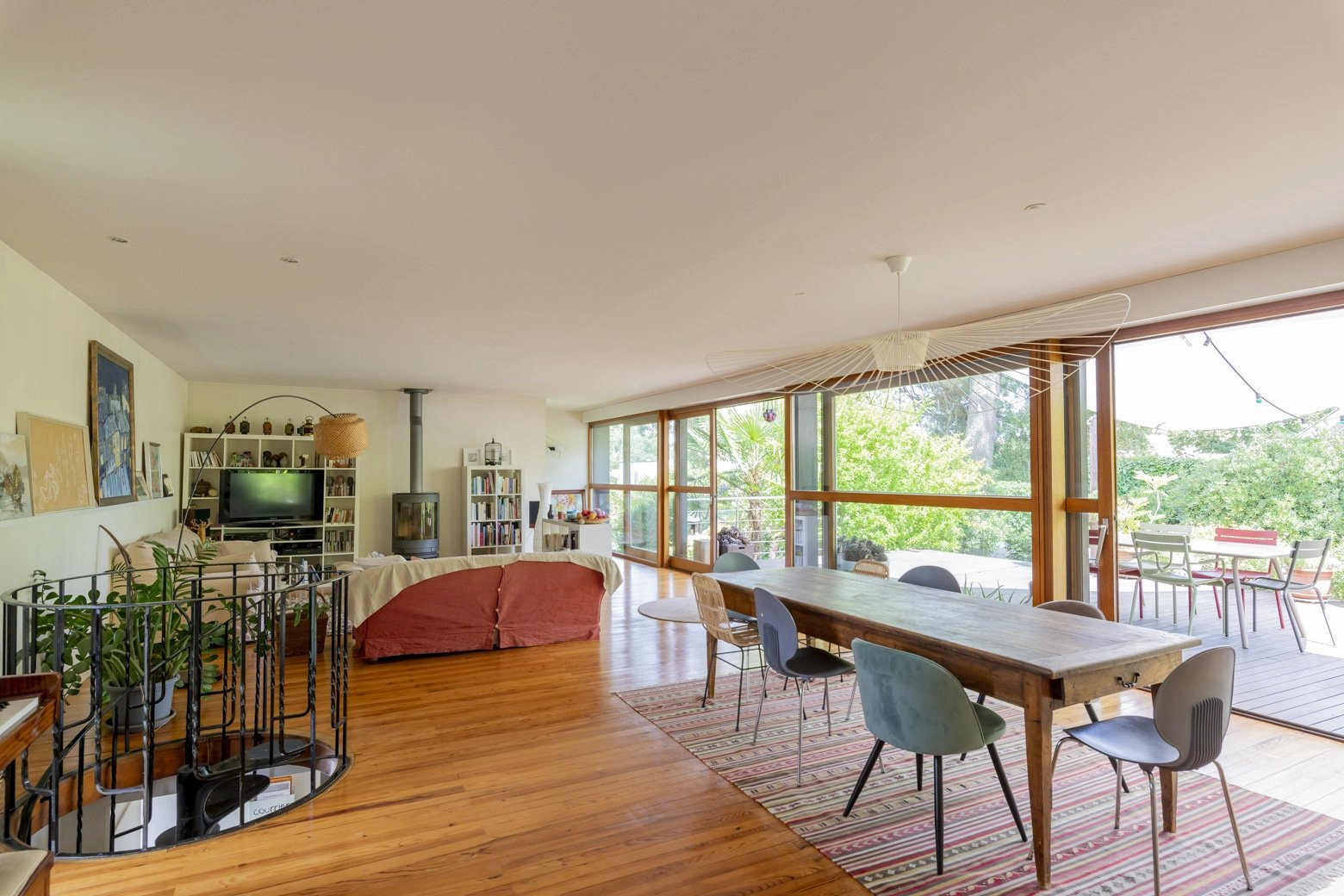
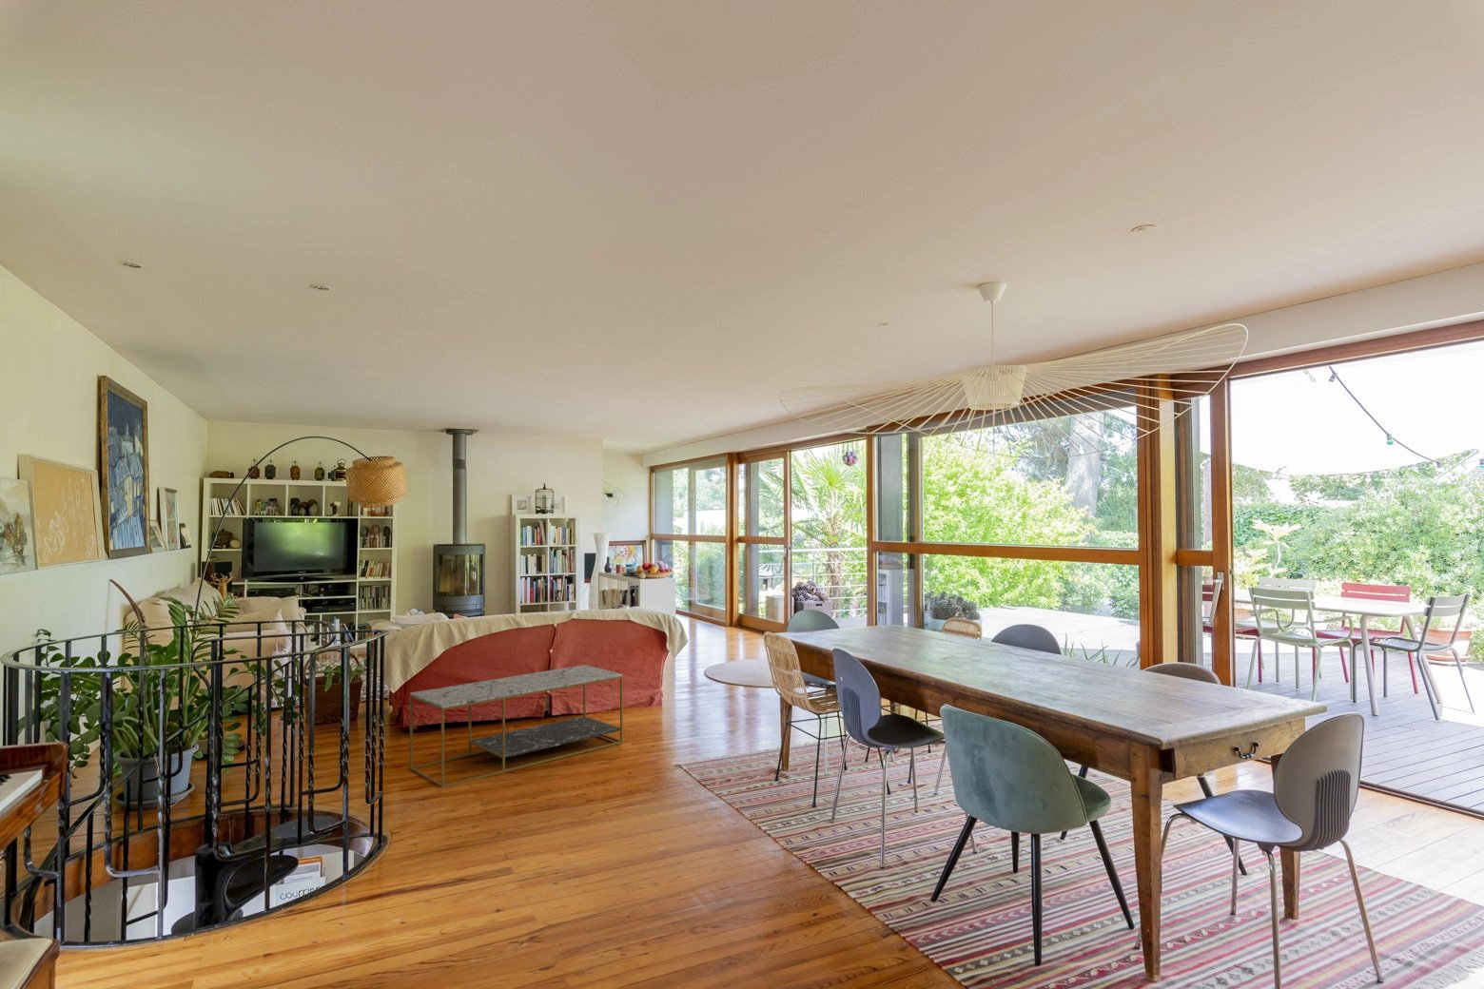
+ coffee table (524, 729)
